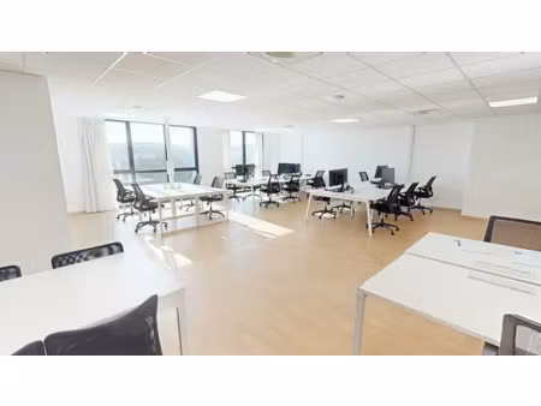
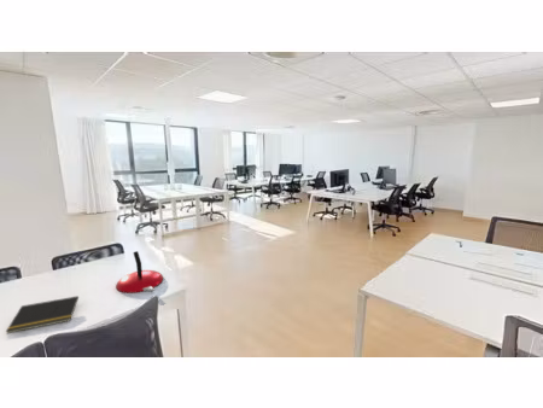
+ notepad (45, 313)
+ desk lamp (139, 267)
